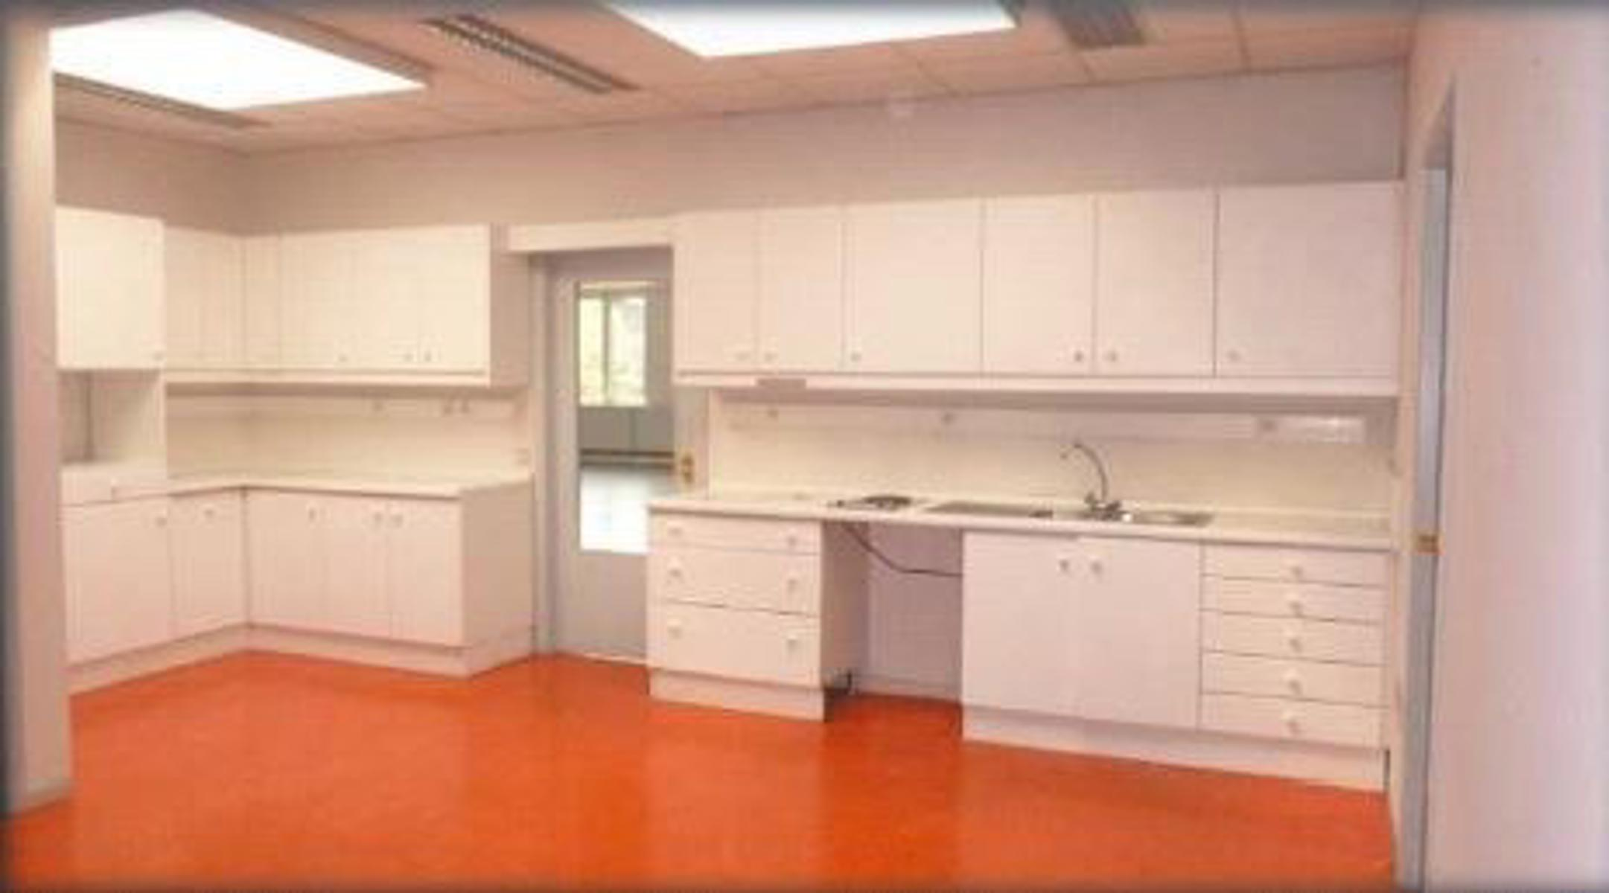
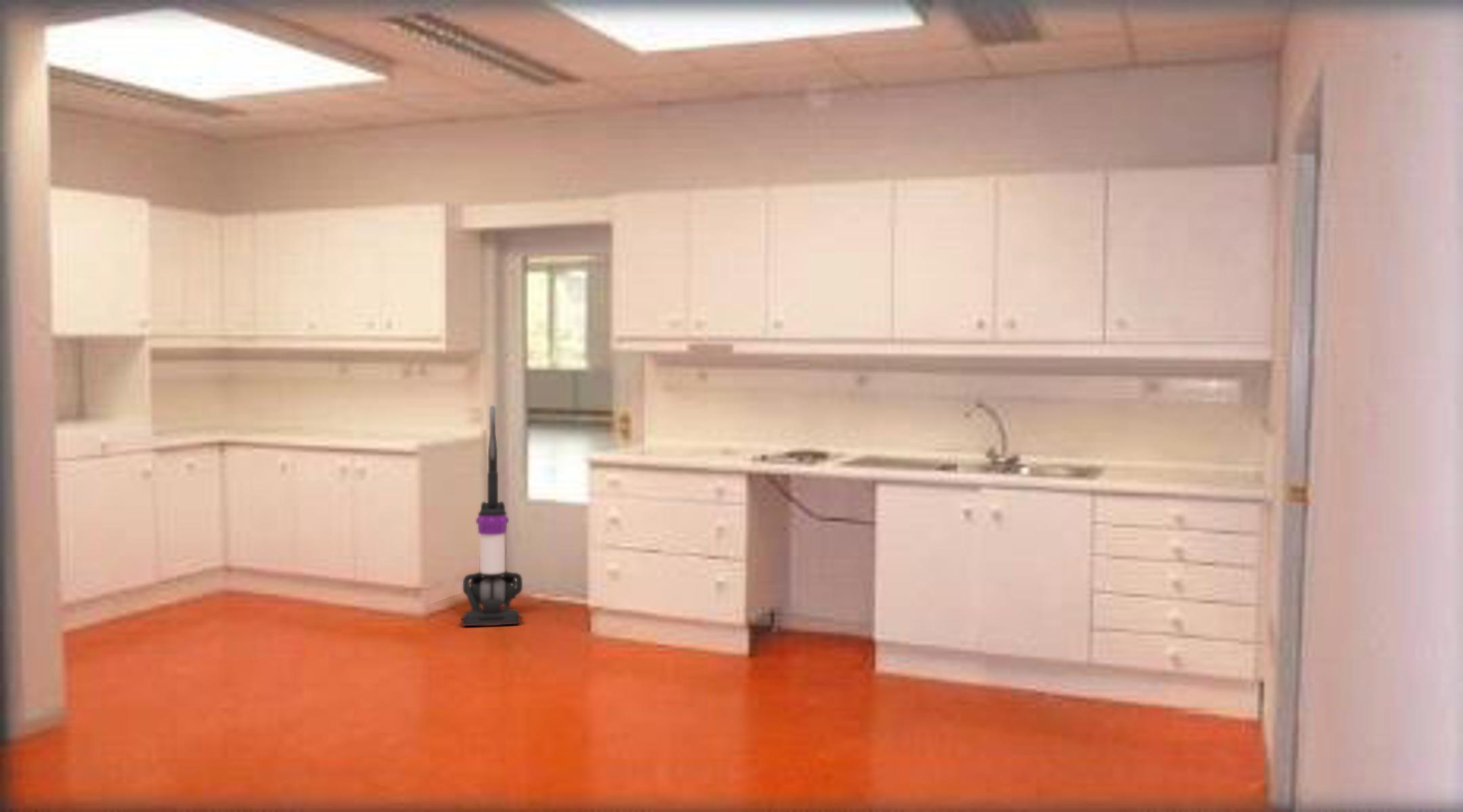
+ vacuum cleaner (492, 512)
